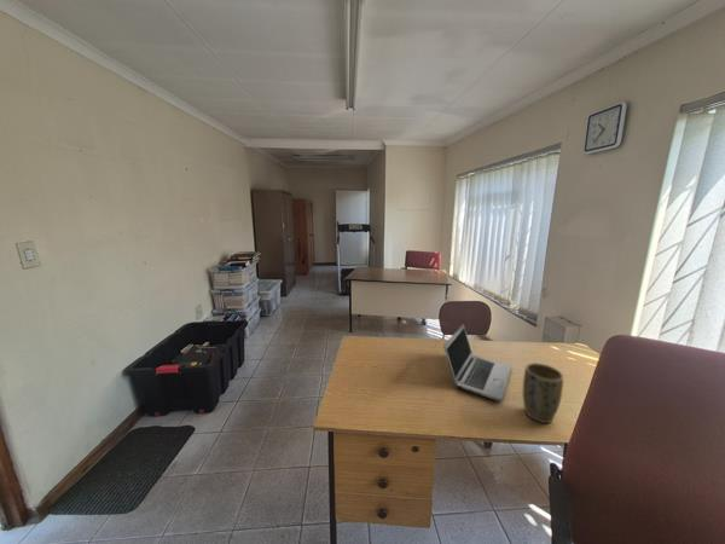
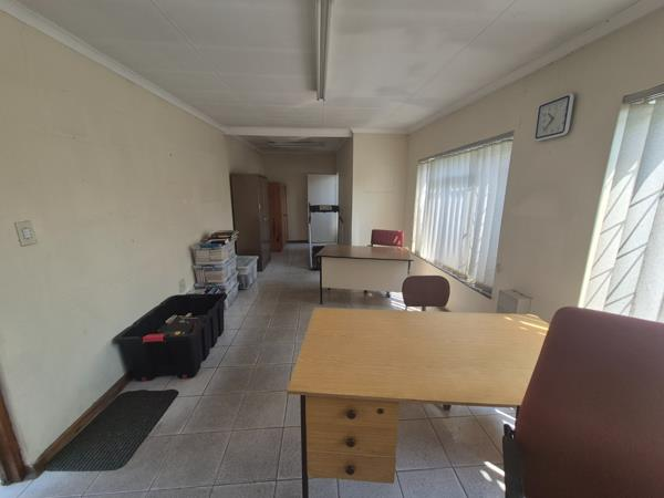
- laptop (478, 357)
- plant pot (540, 393)
